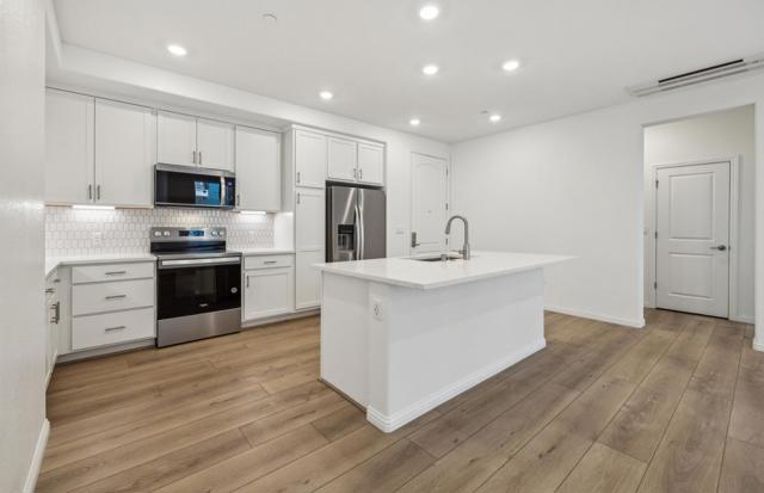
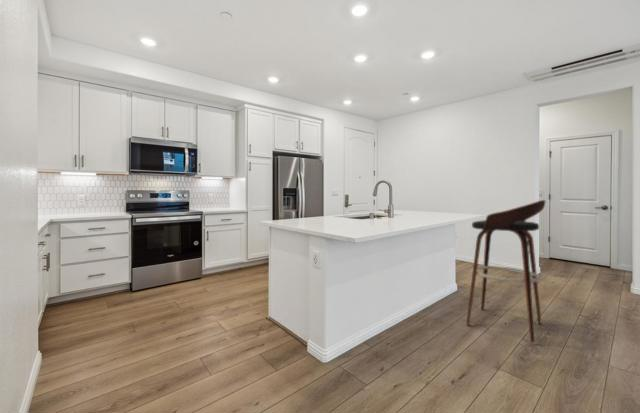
+ bar stool (505, 267)
